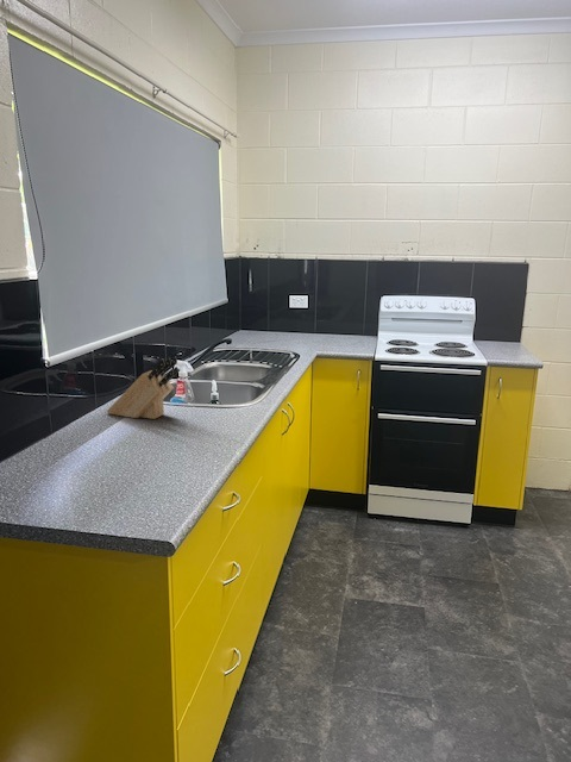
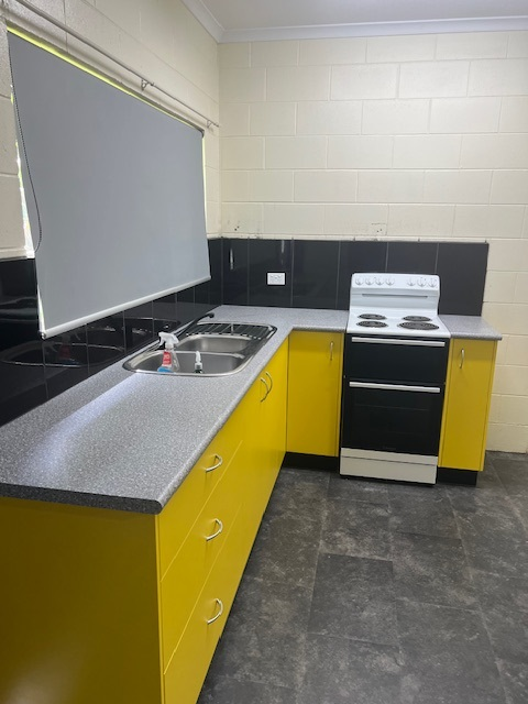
- knife block (144, 385)
